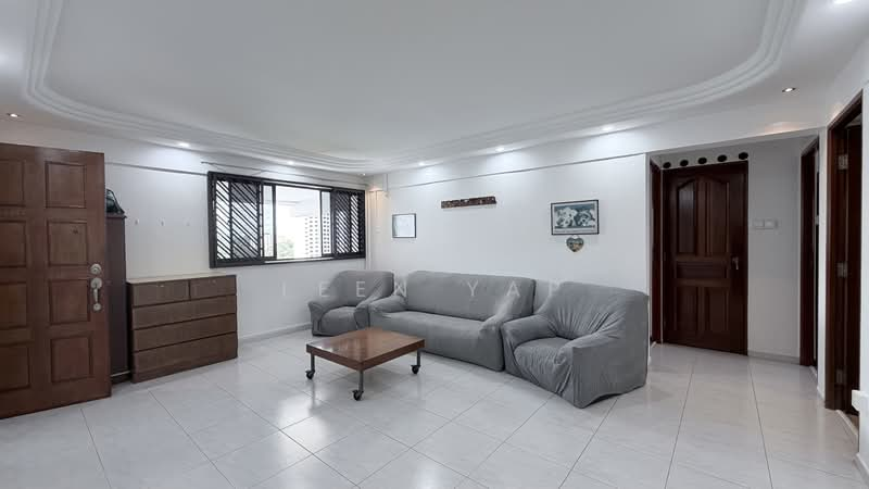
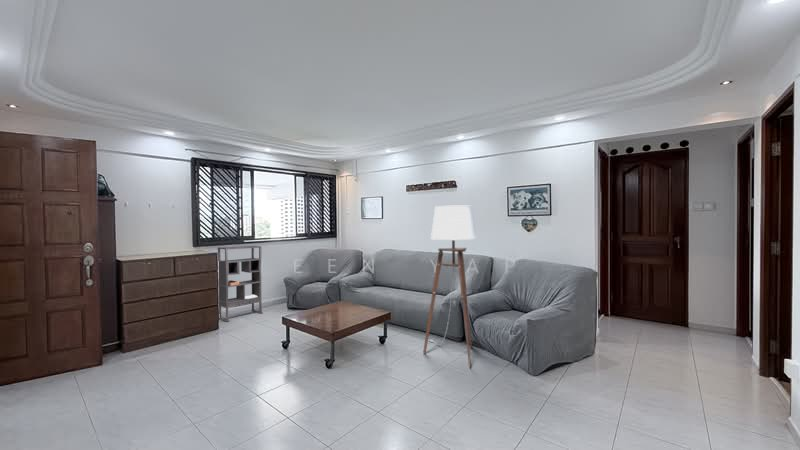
+ bookshelf (240, 282)
+ floor lamp (452, 279)
